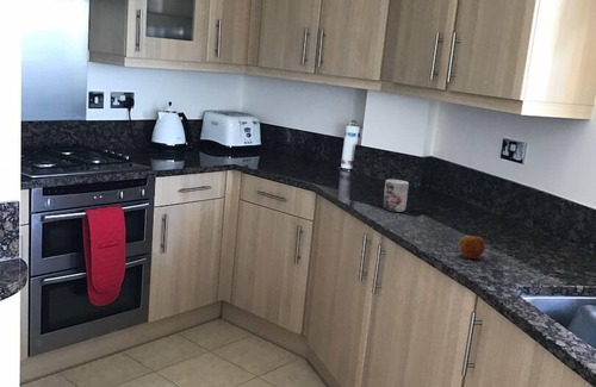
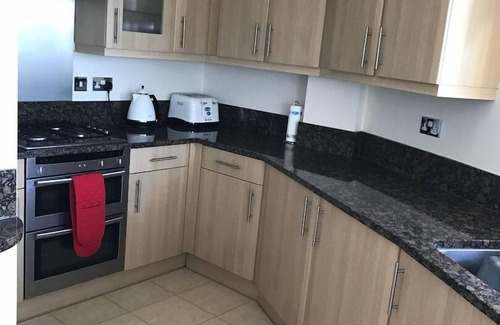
- mug (393, 194)
- apple (472, 245)
